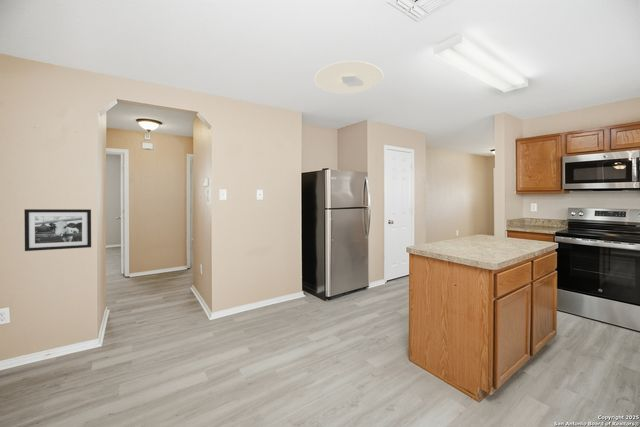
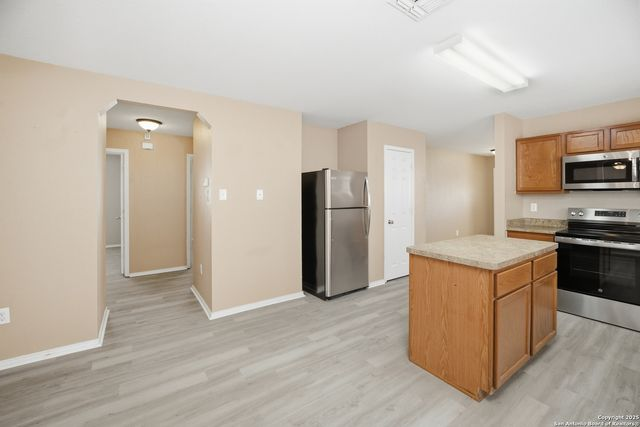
- ceiling light (348, 76)
- picture frame (59, 229)
